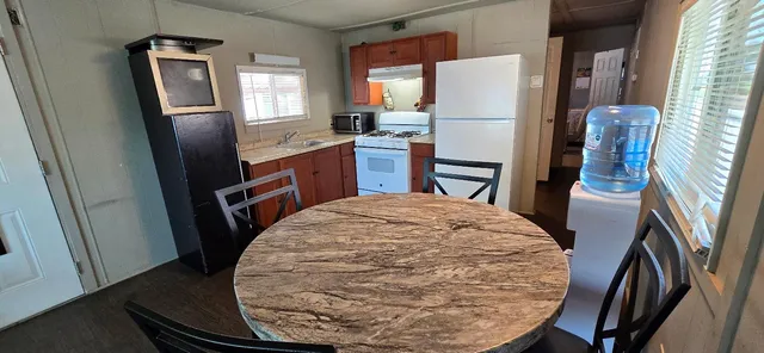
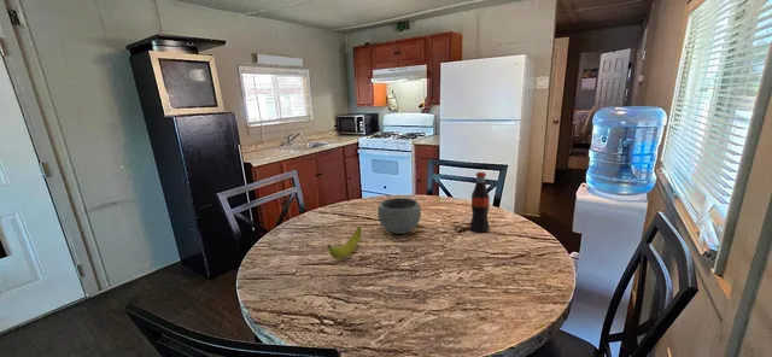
+ bowl (399, 216)
+ banana (345, 244)
+ bottle (480, 200)
